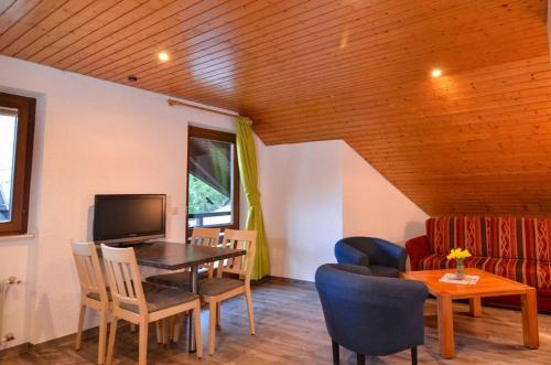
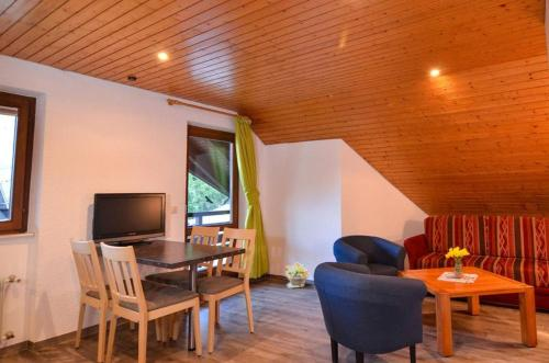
+ potted plant (298, 274)
